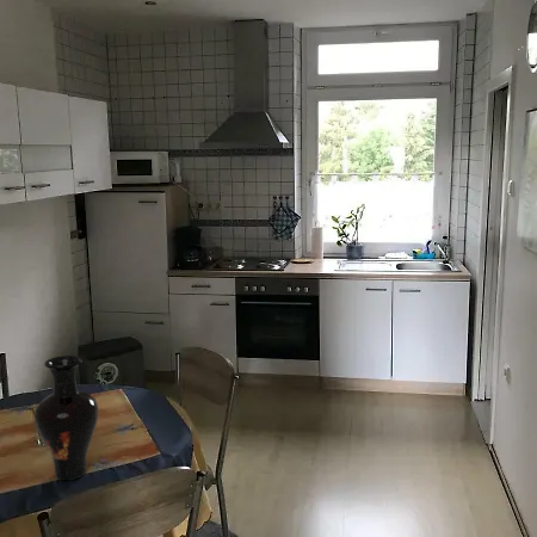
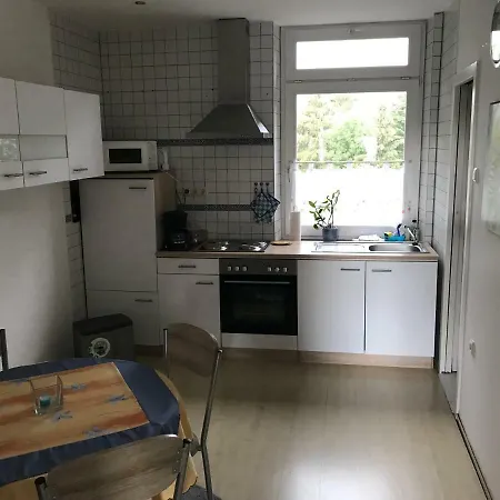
- vase (67, 418)
